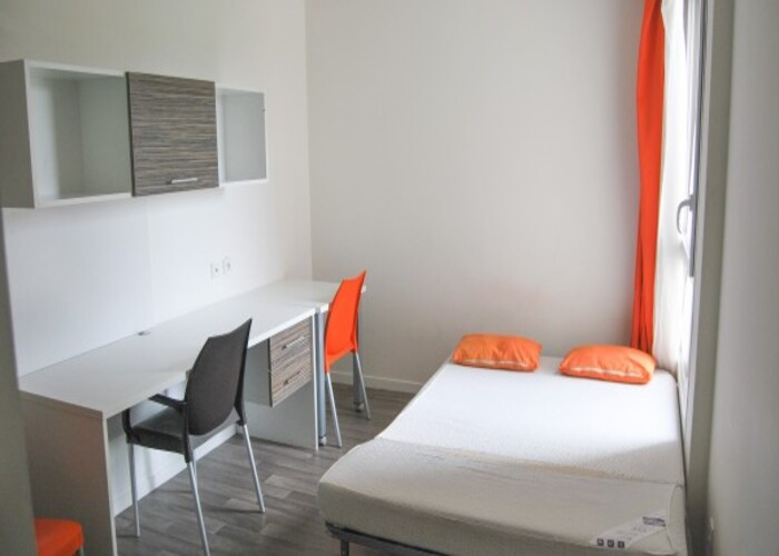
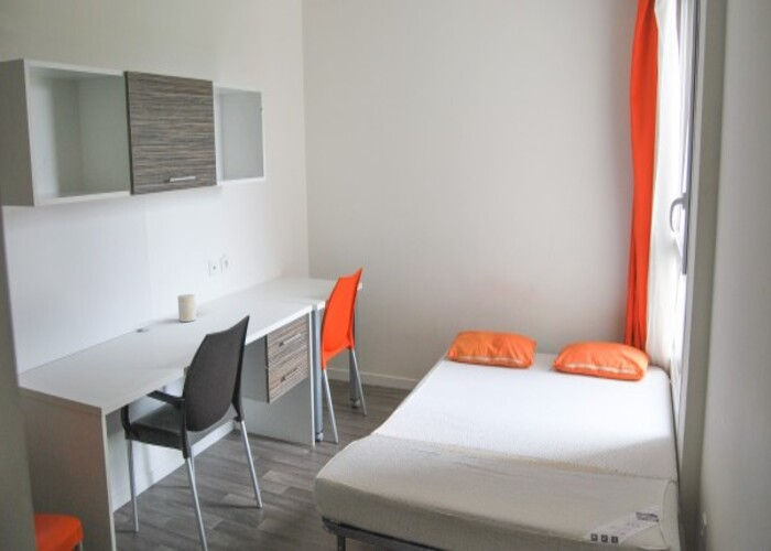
+ cup (186, 307)
